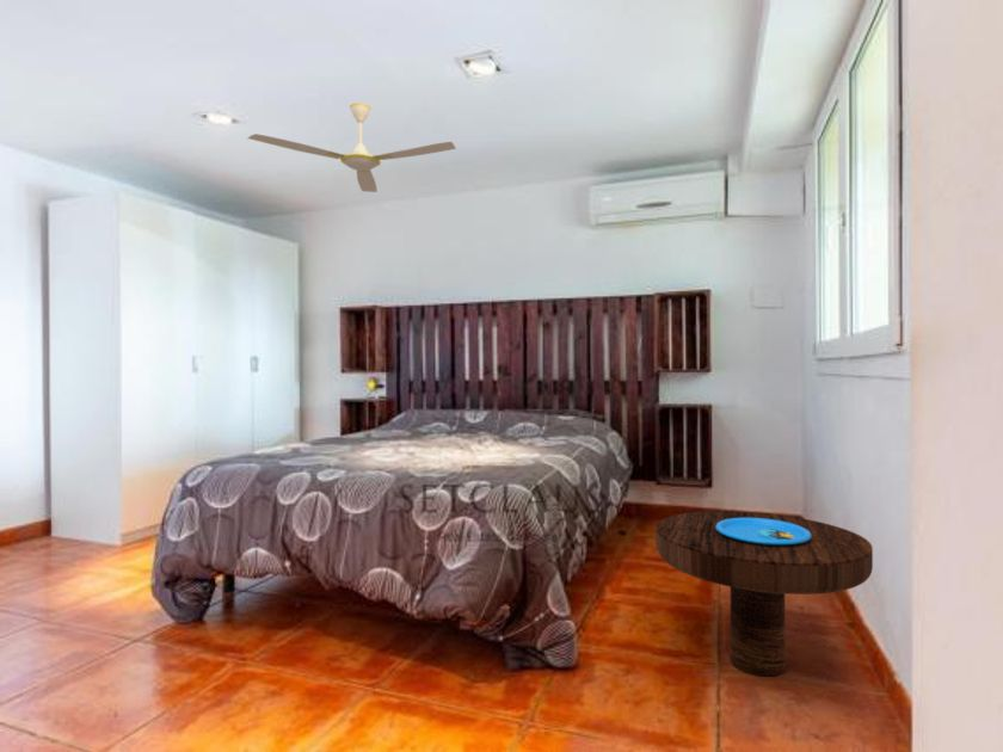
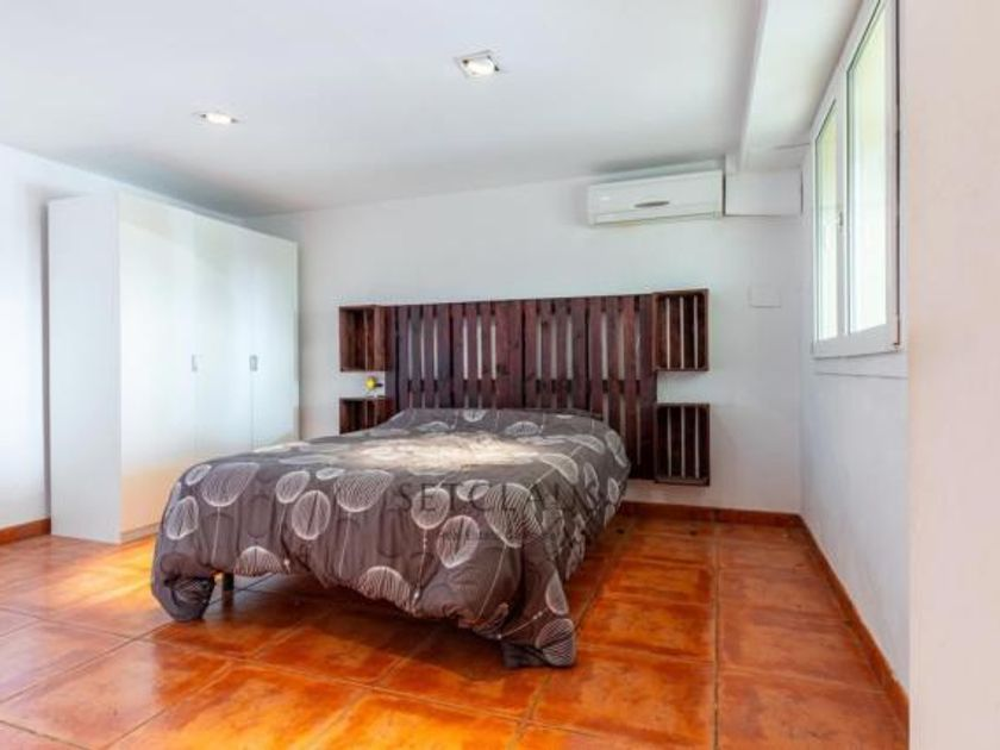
- ceiling fan (356, 146)
- side table (757, 594)
